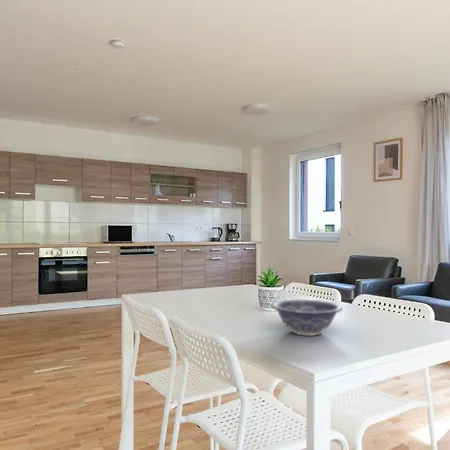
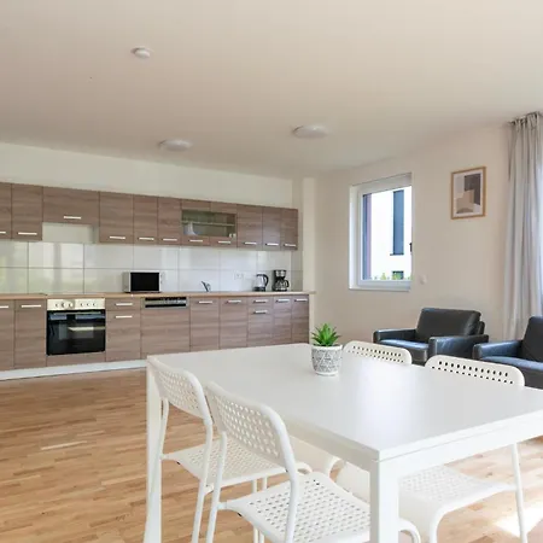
- decorative bowl (306, 318)
